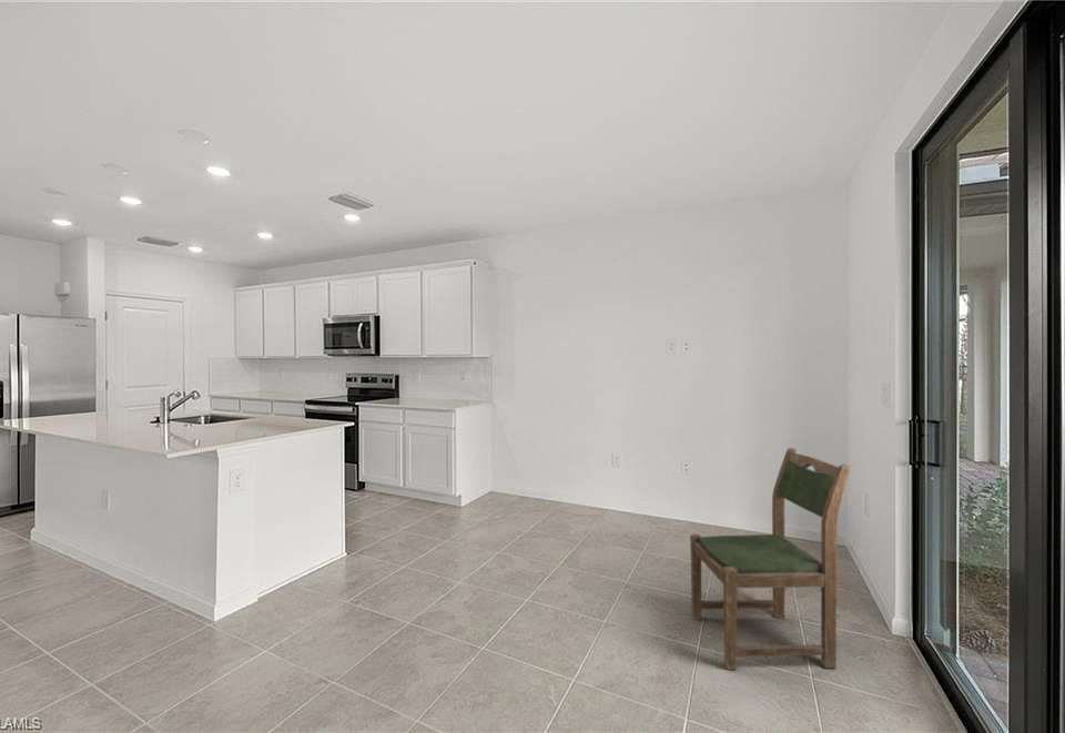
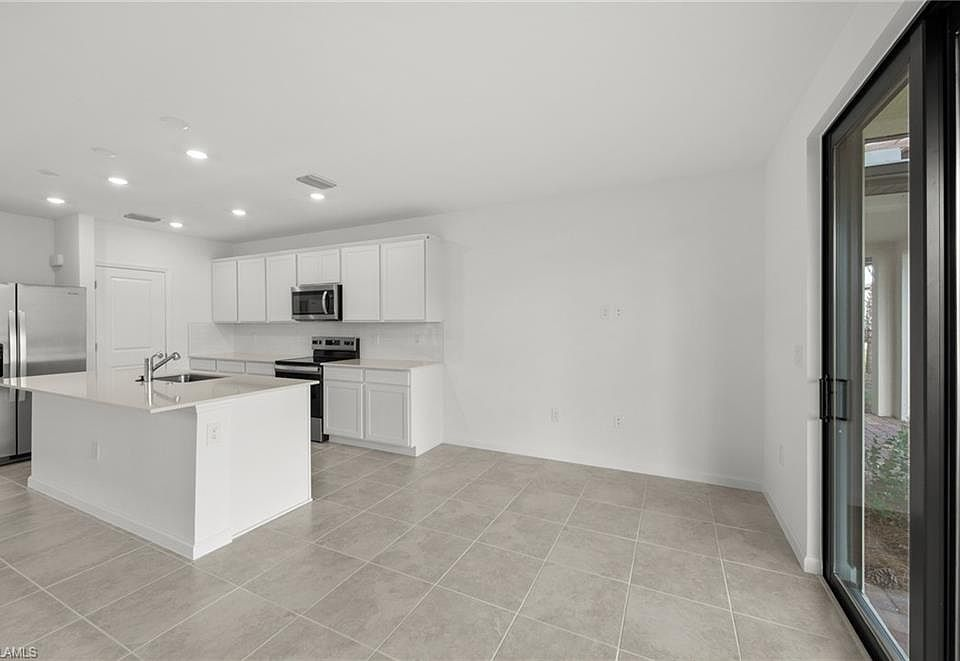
- dining chair (763, 548)
